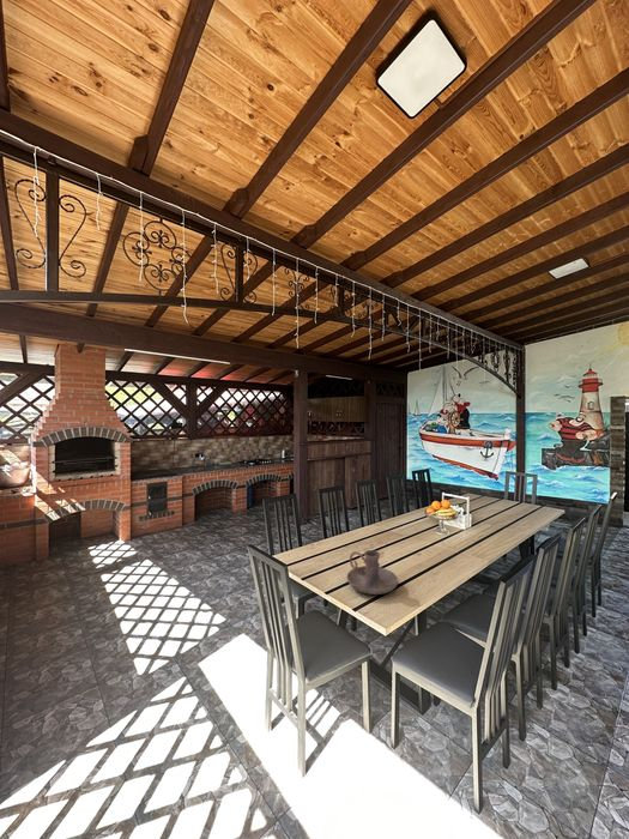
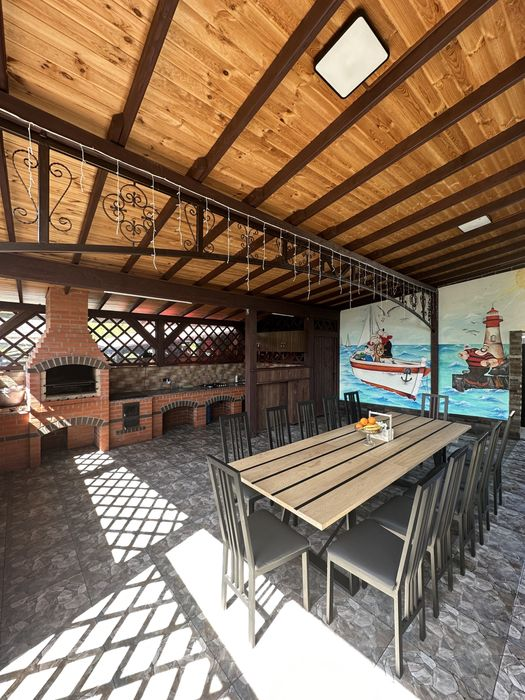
- candle holder (368, 567)
